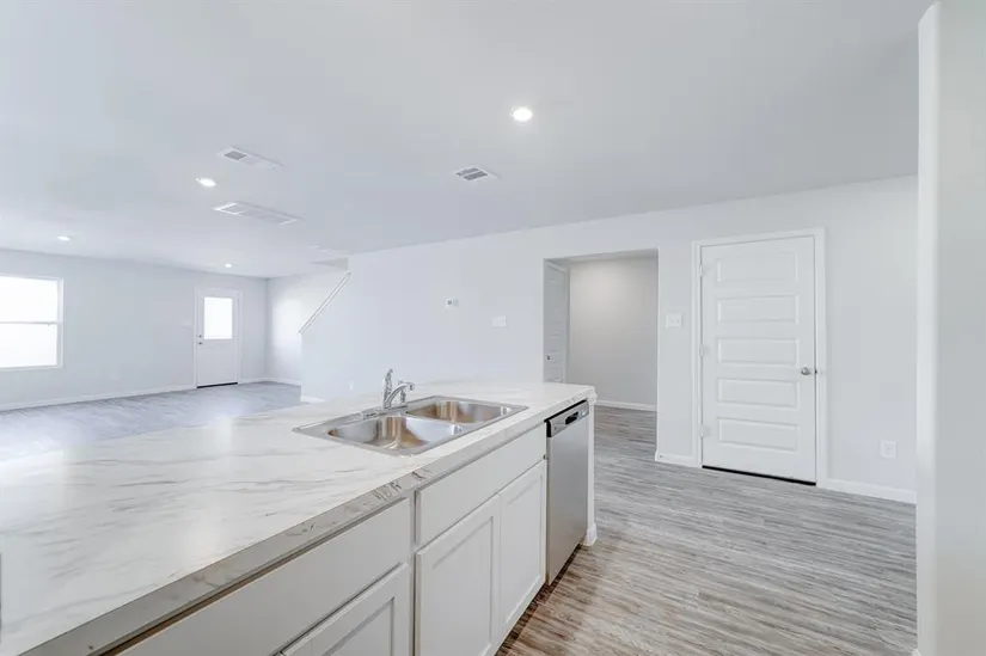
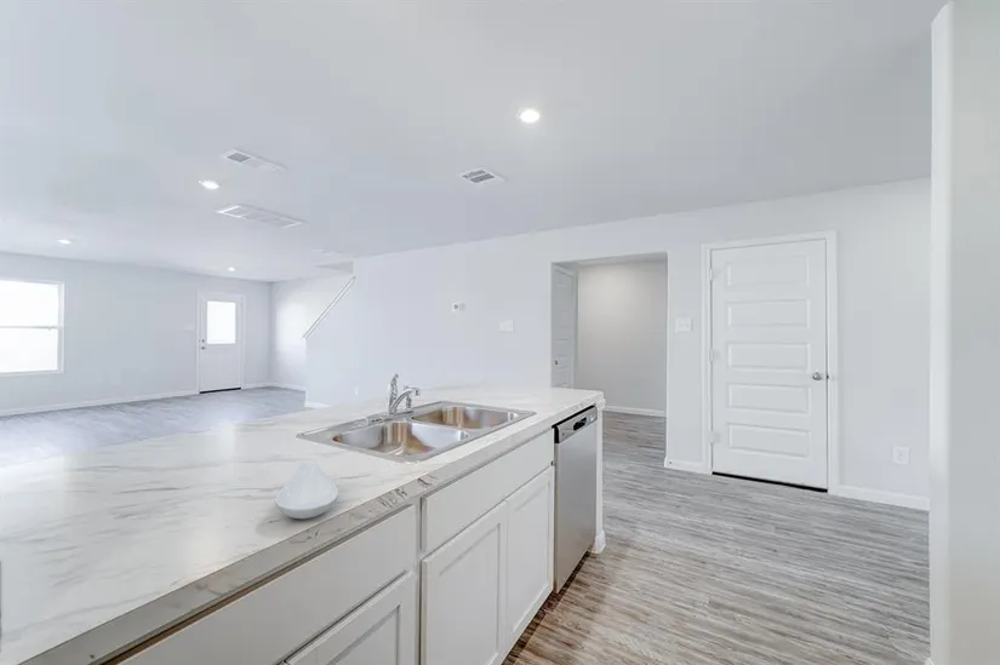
+ spoon rest (307, 486)
